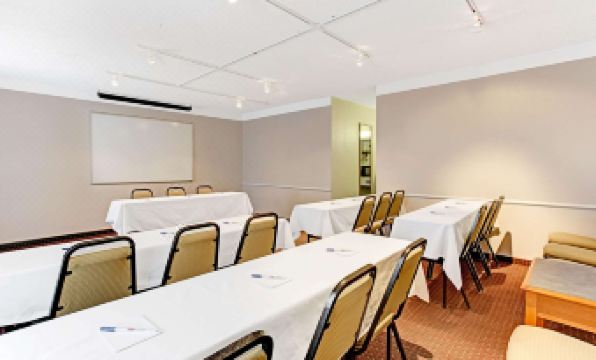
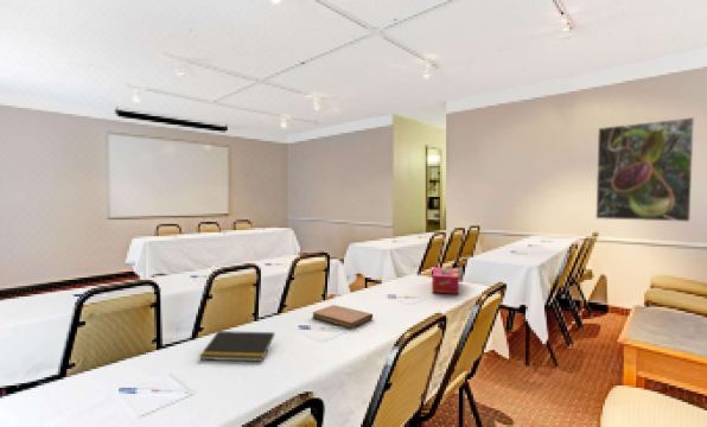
+ tissue box (445, 279)
+ notebook (342, 314)
+ notepad (238, 345)
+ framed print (641, 171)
